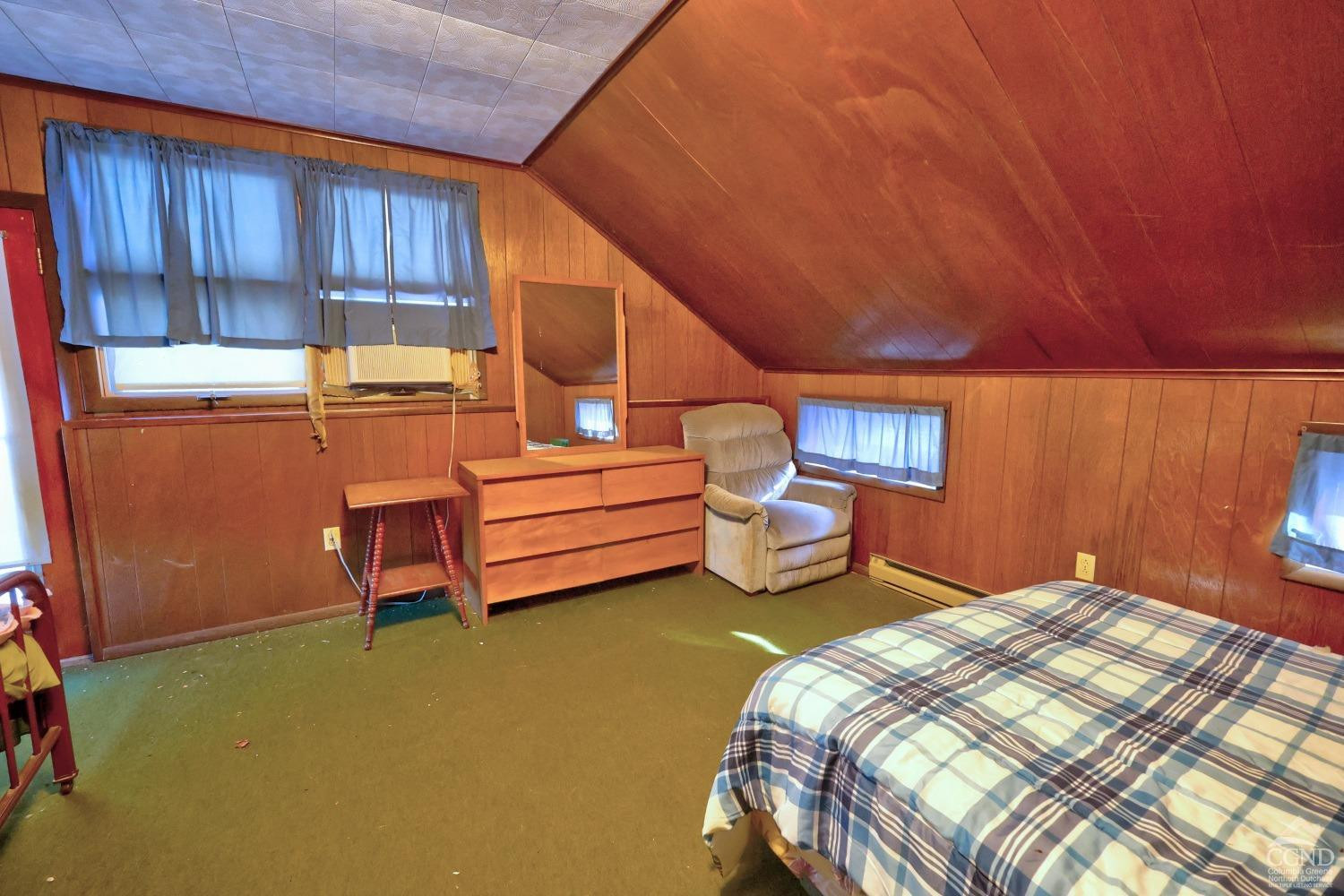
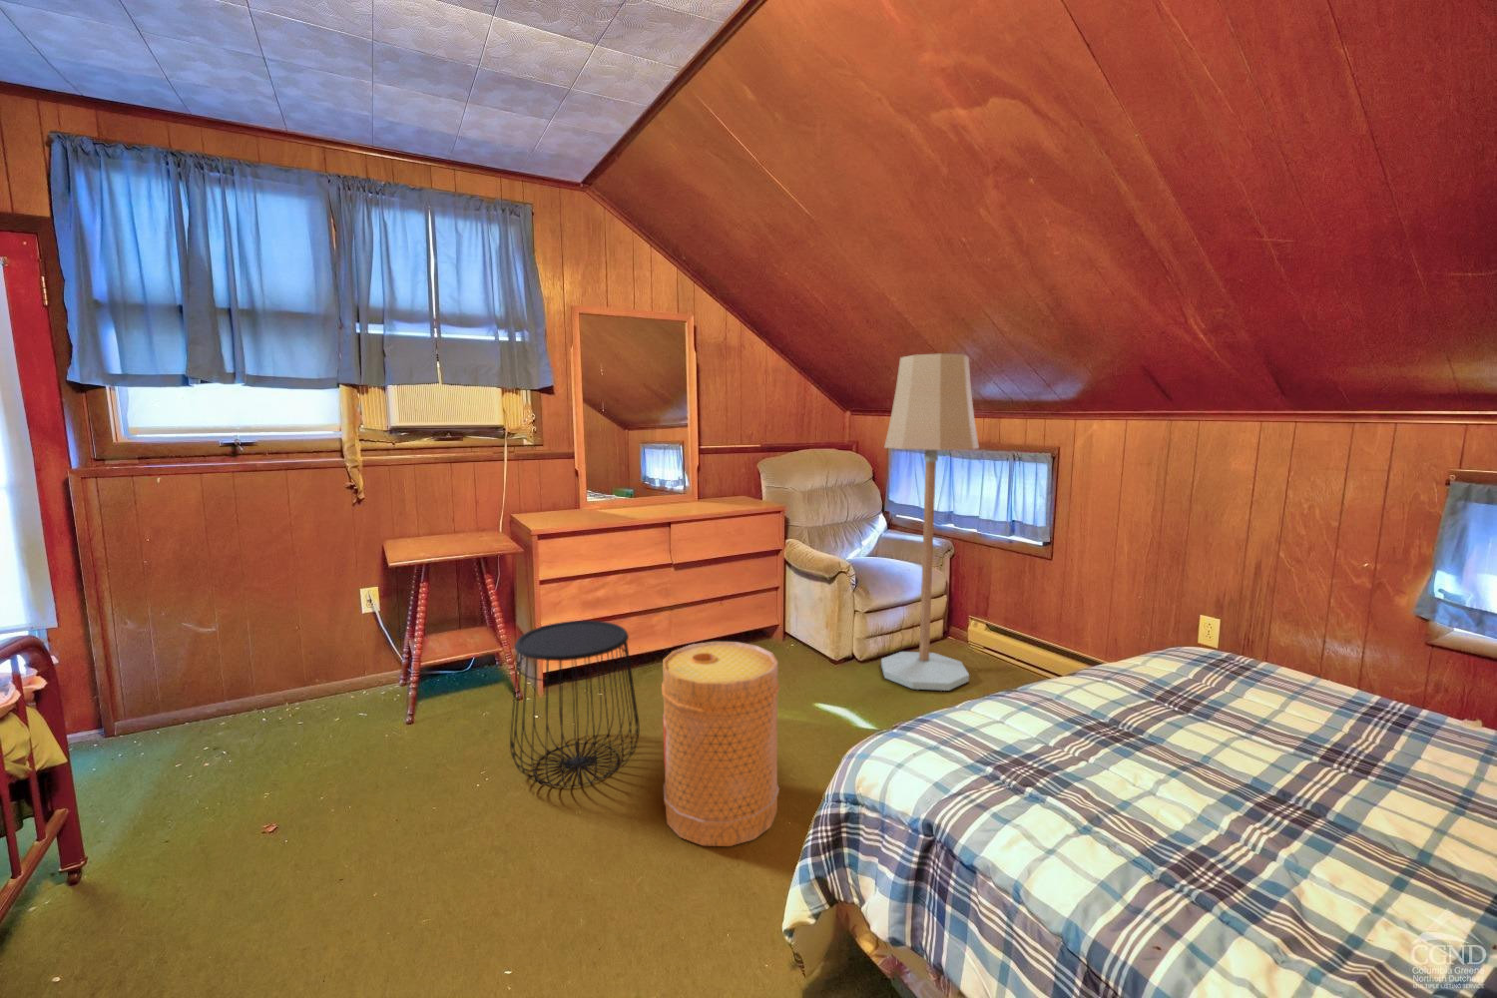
+ side table (576, 701)
+ basket (721, 735)
+ floor lamp (928, 519)
